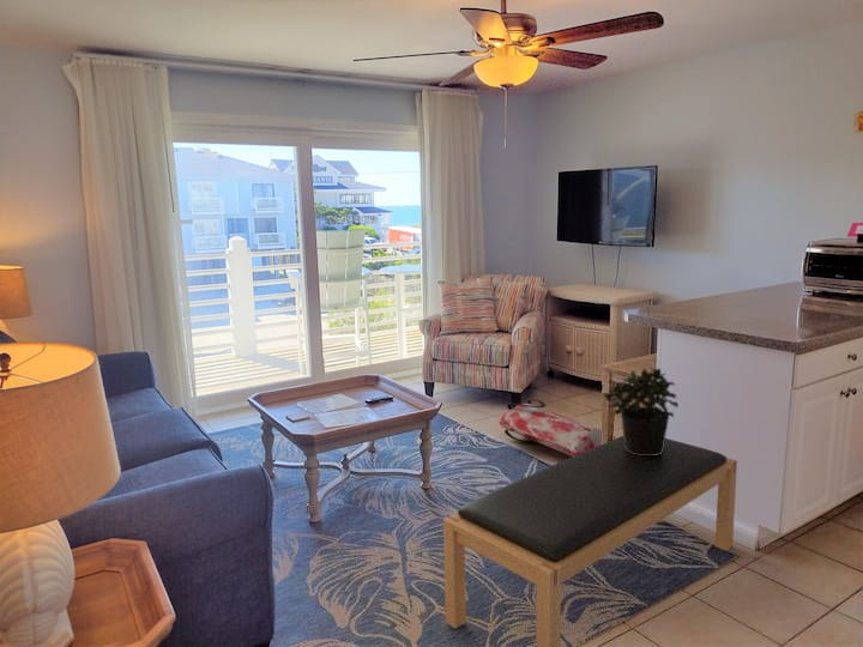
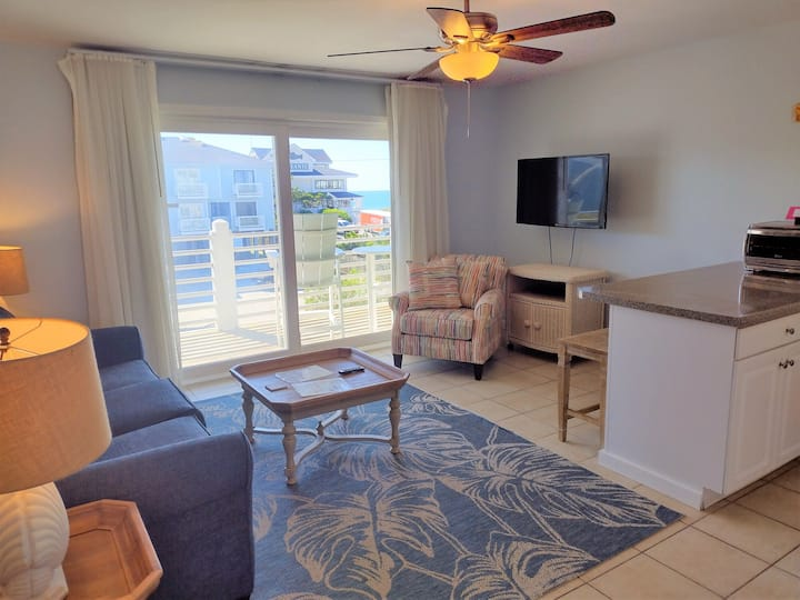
- potted plant (647, 409)
- bench (603, 528)
- bag (555, 428)
